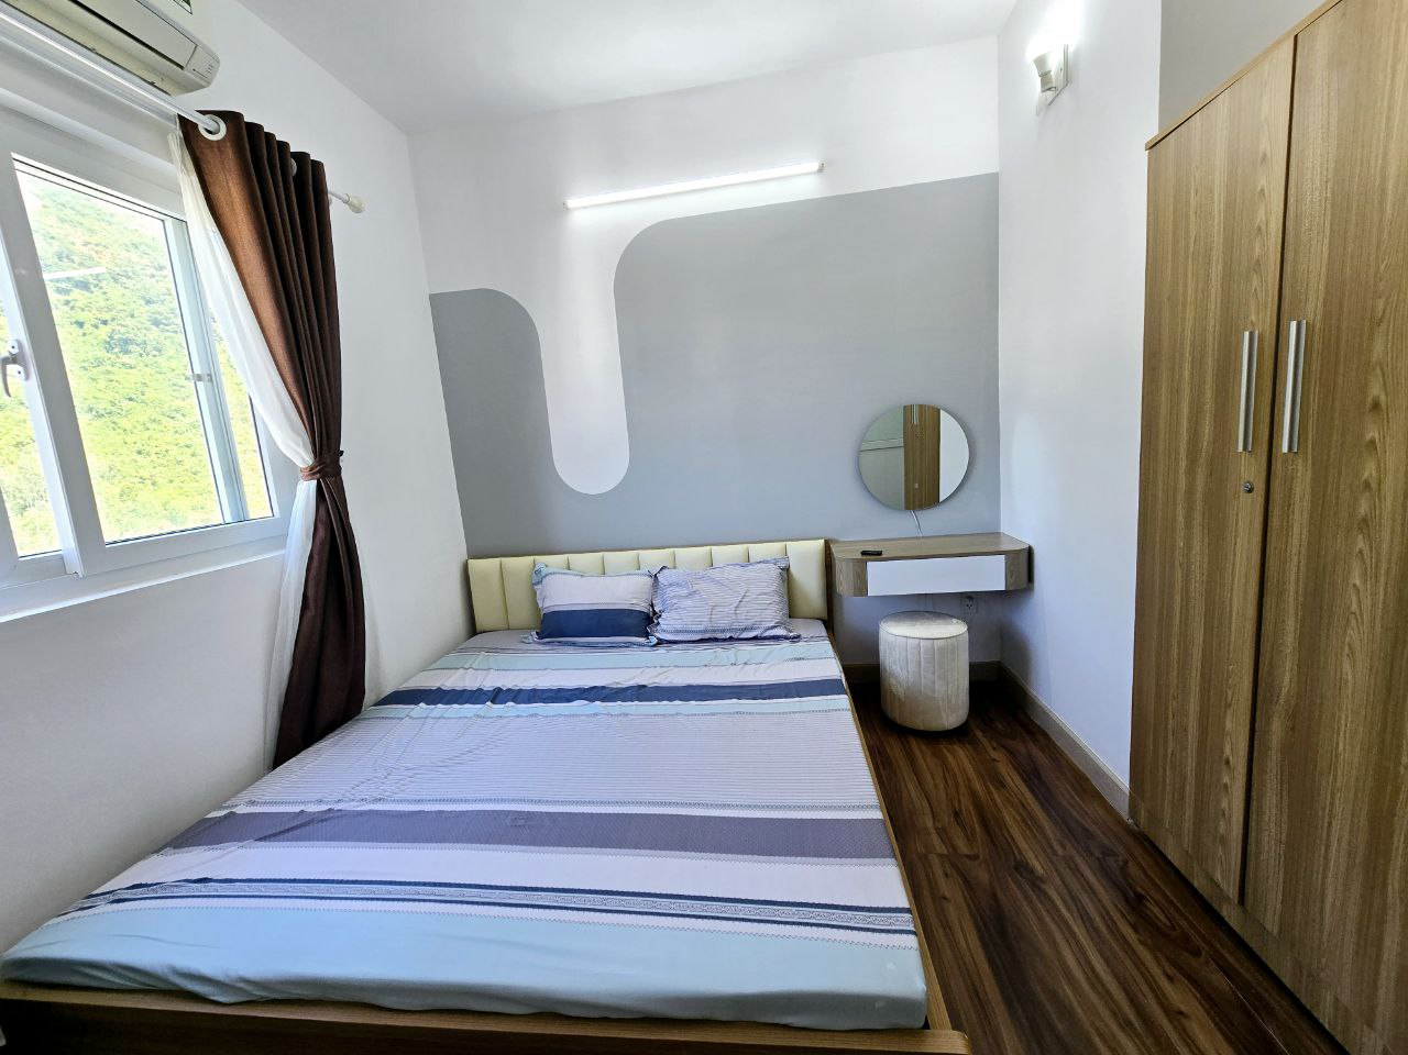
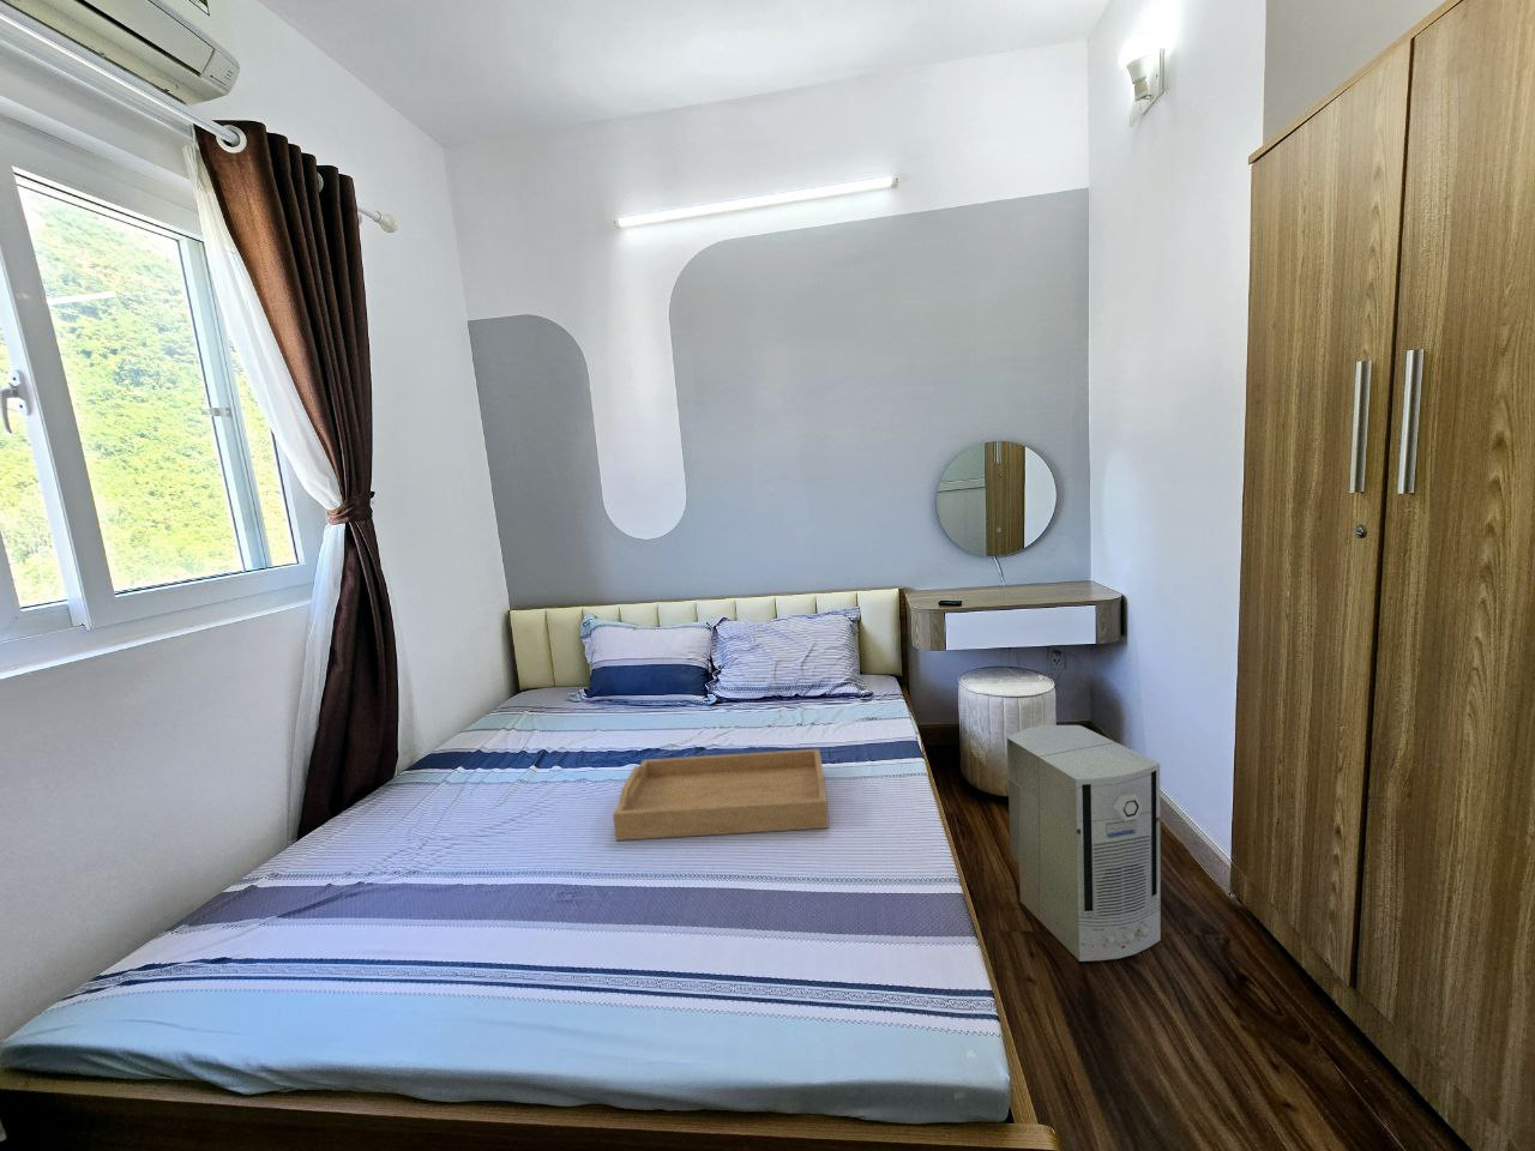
+ air purifier (1079, 833)
+ serving tray (725, 787)
